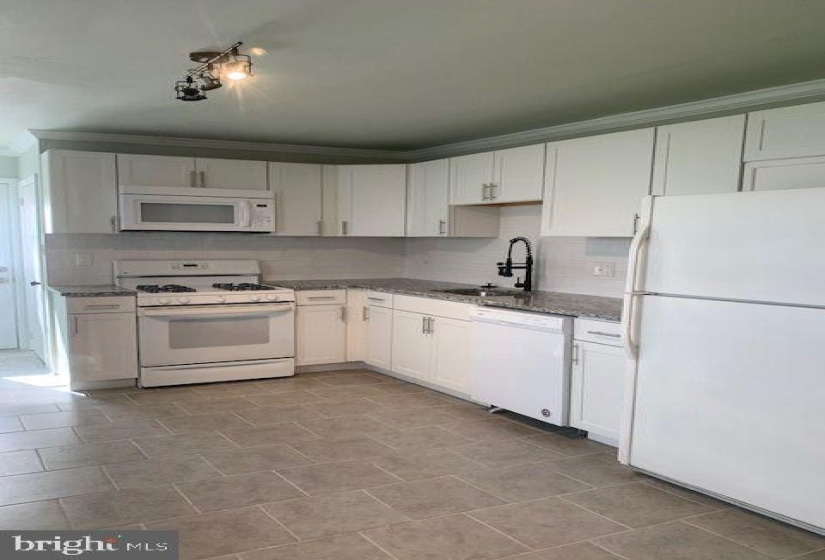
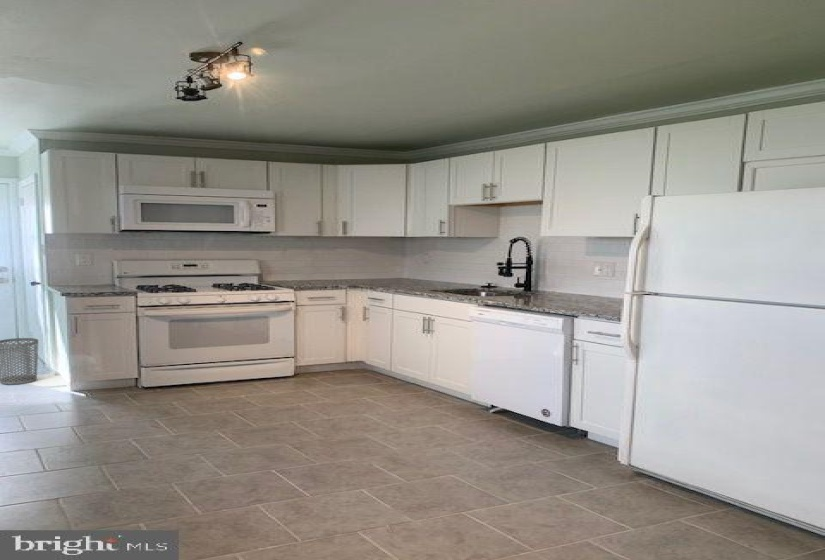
+ waste bin (18, 361)
